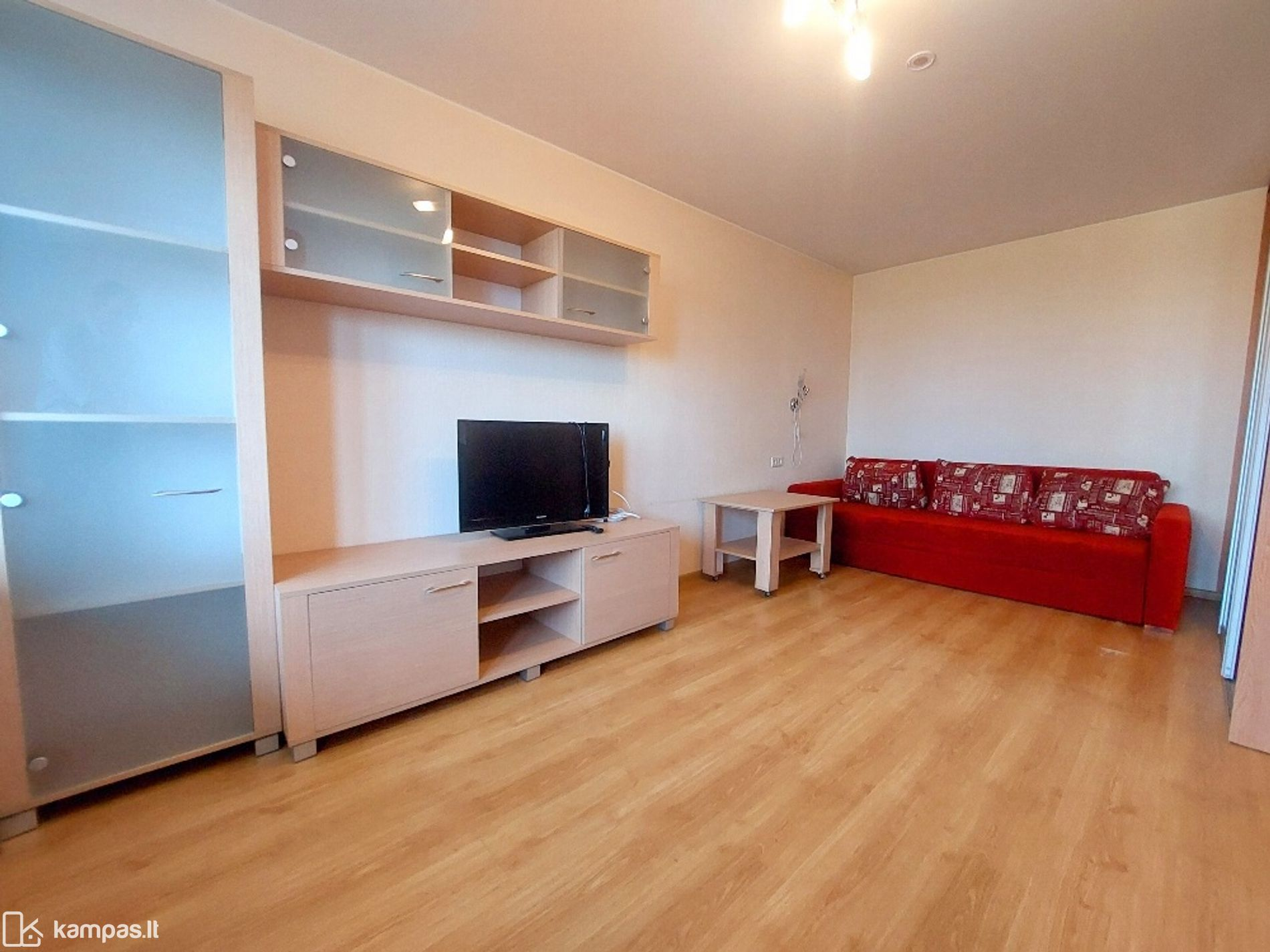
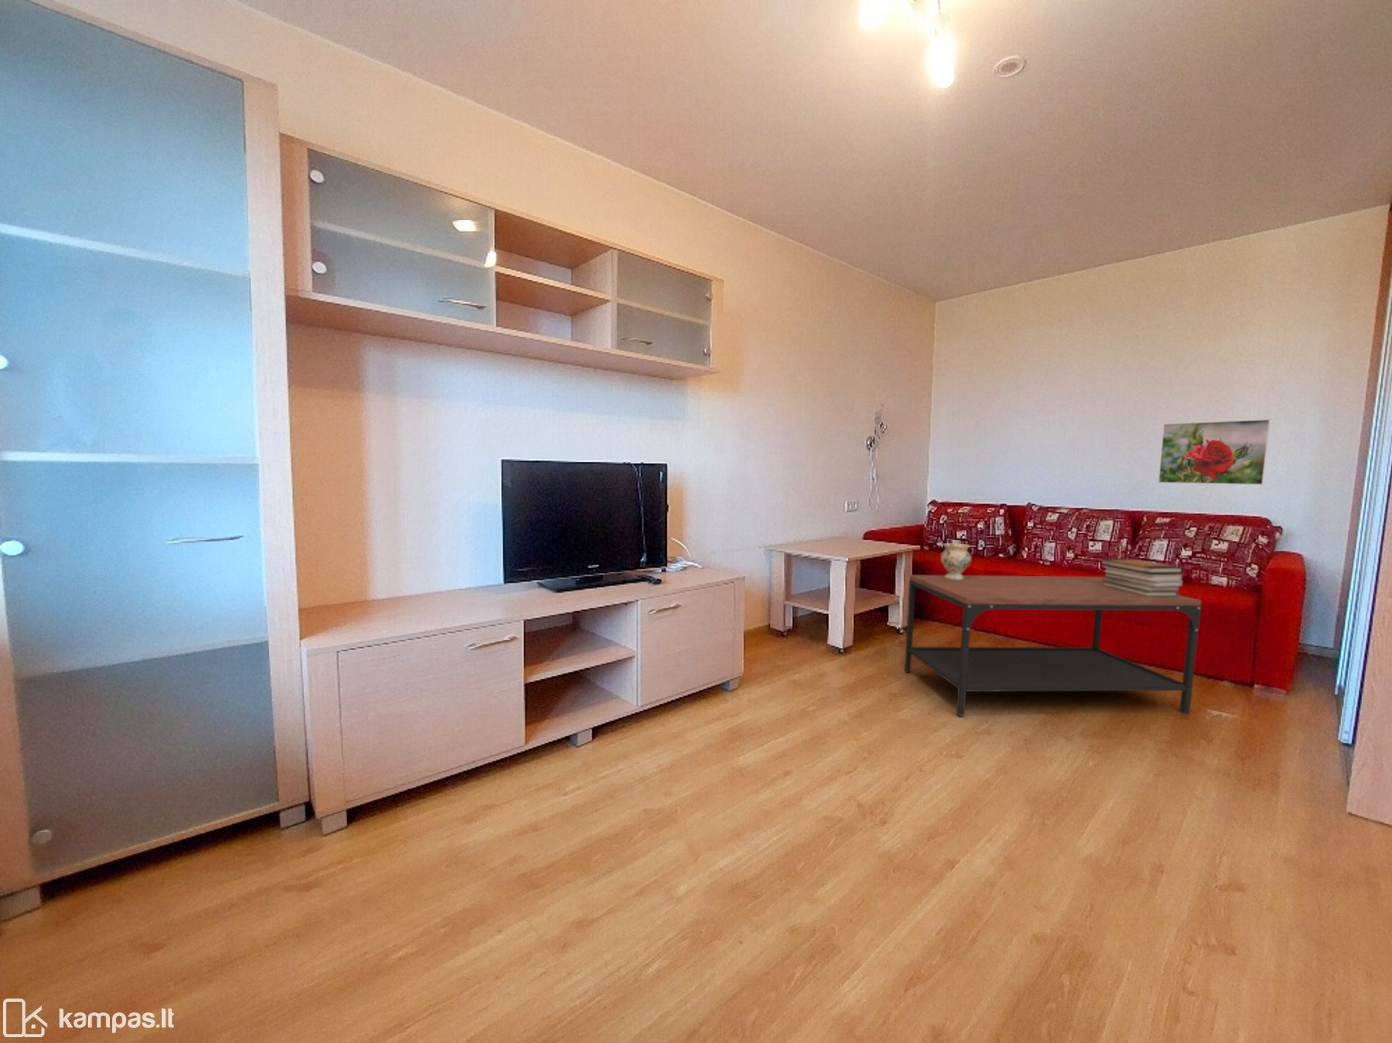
+ book stack (1140, 576)
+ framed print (1211, 452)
+ coffee table (1038, 647)
+ vase (956, 561)
